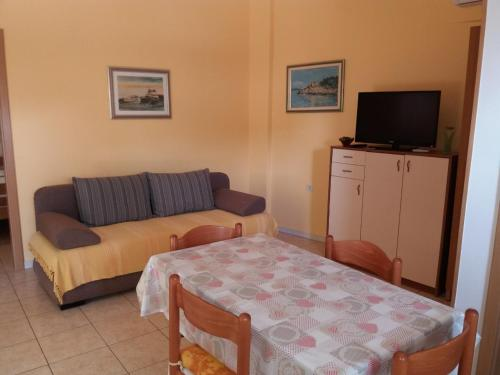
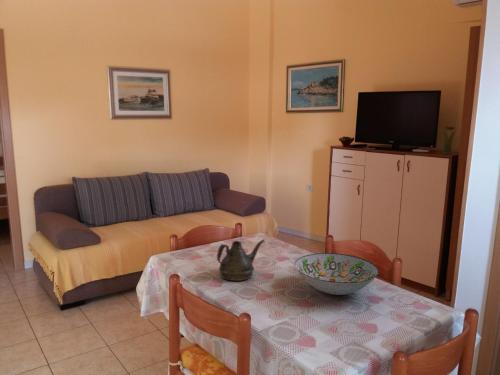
+ teapot (242, 257)
+ decorative bowl (335, 278)
